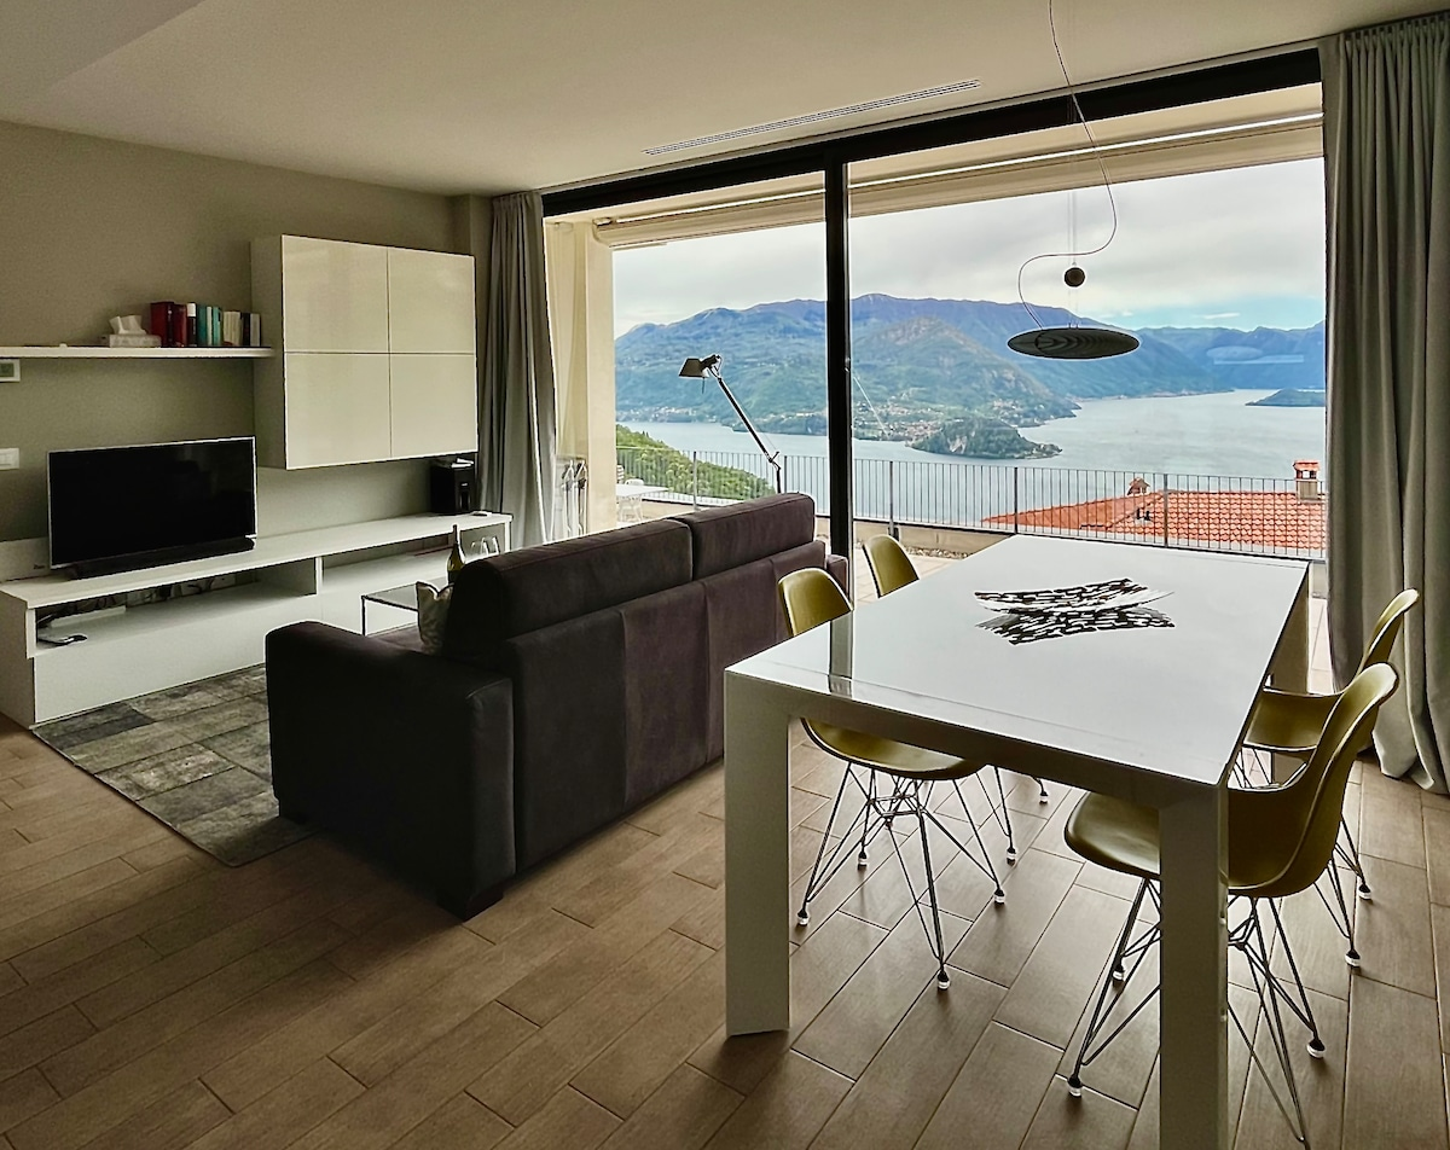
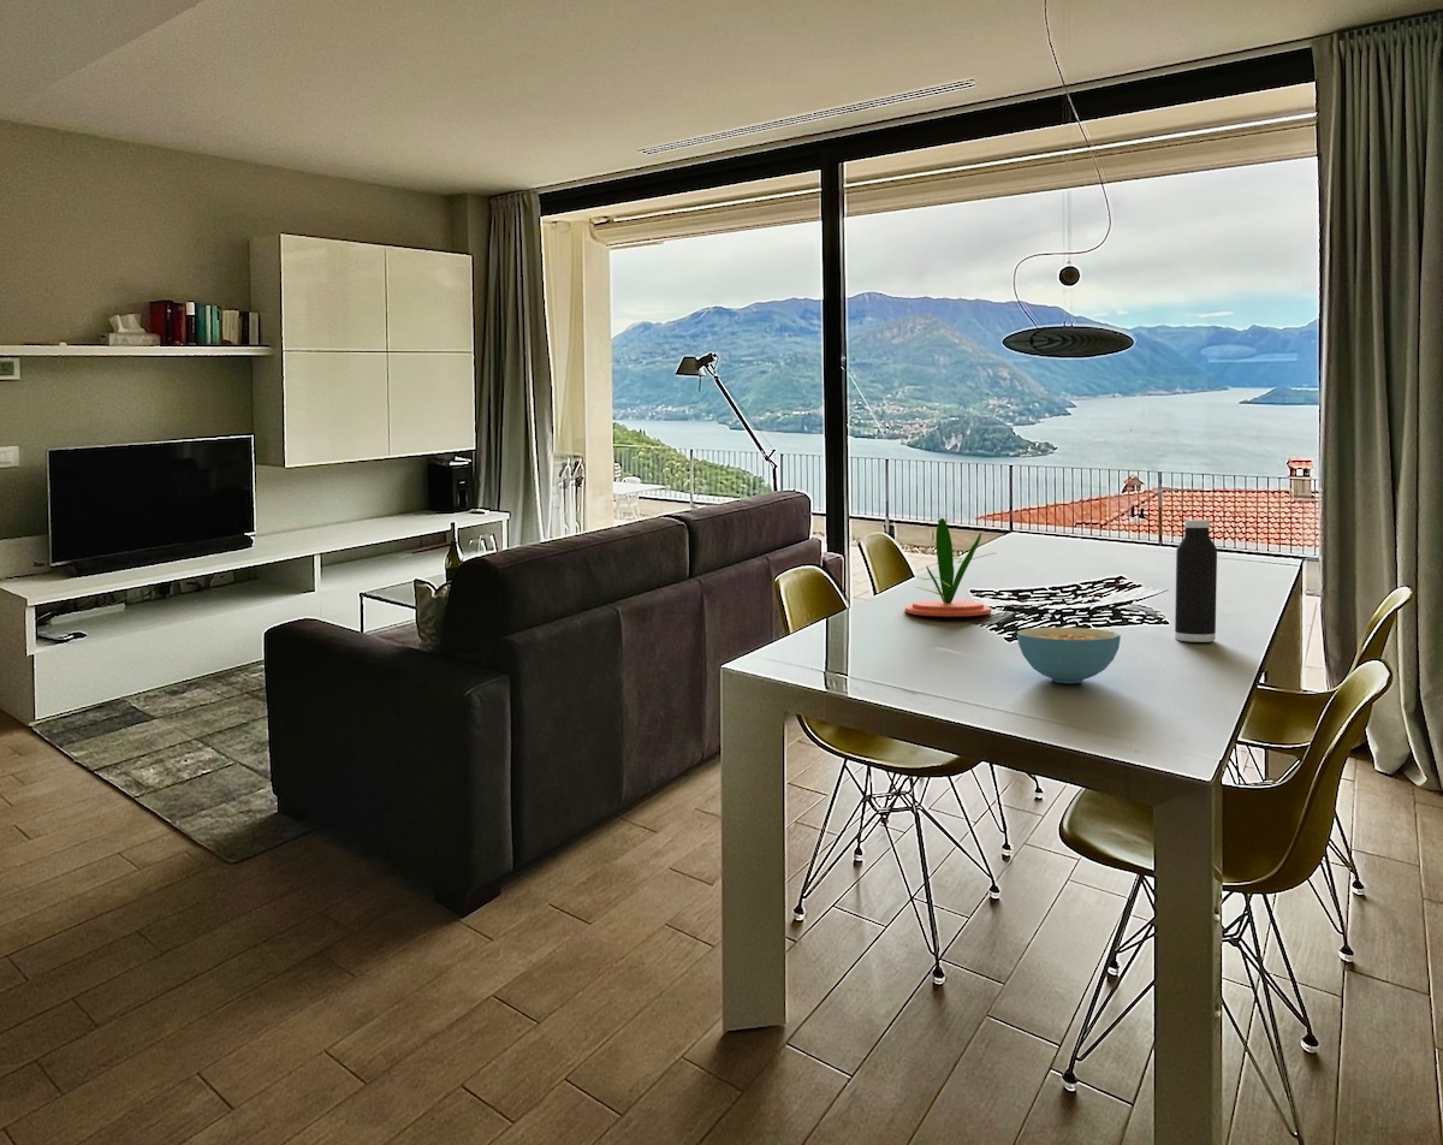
+ water bottle (1195, 580)
+ cereal bowl (1067, 657)
+ plant (949, 564)
